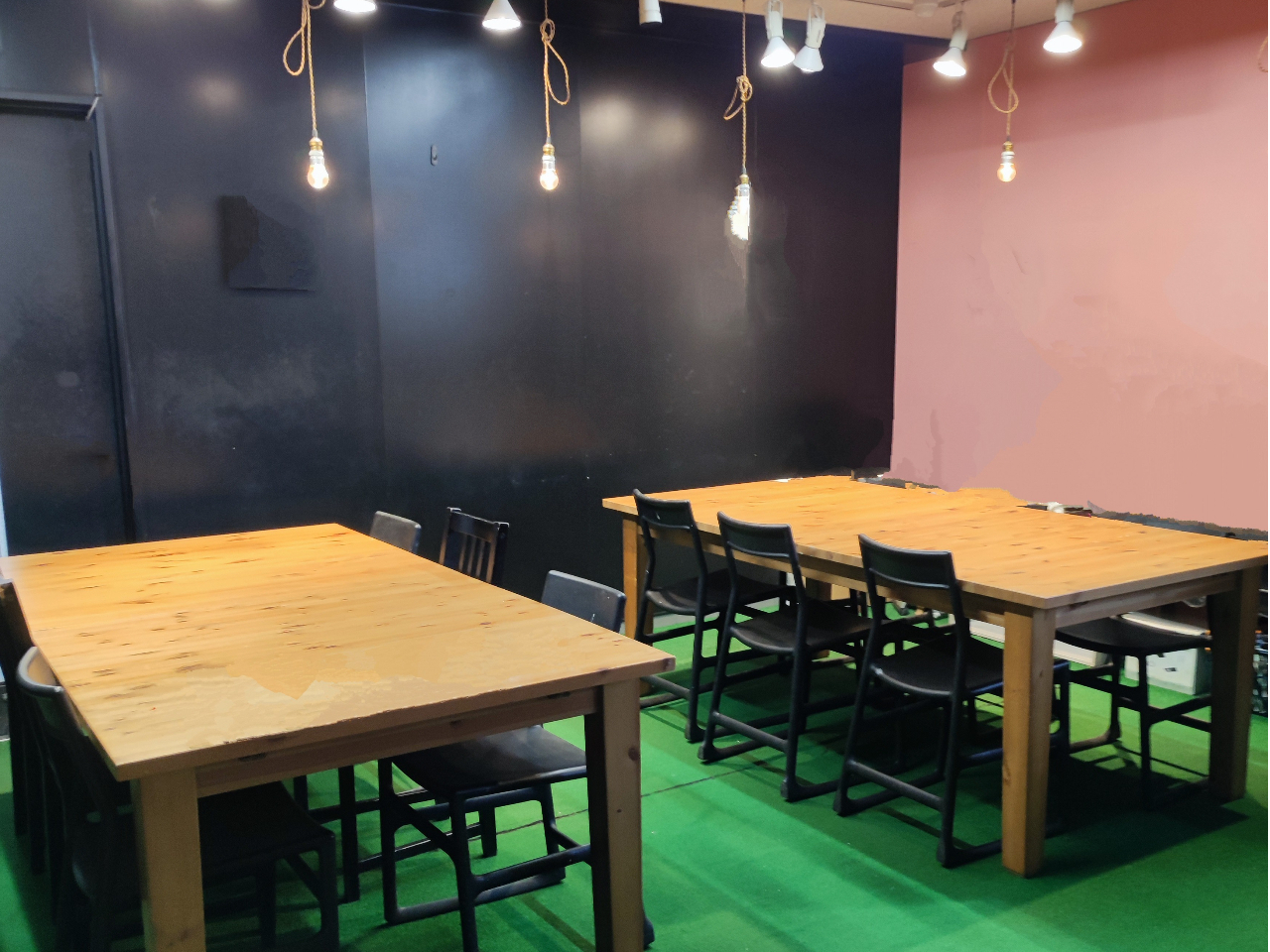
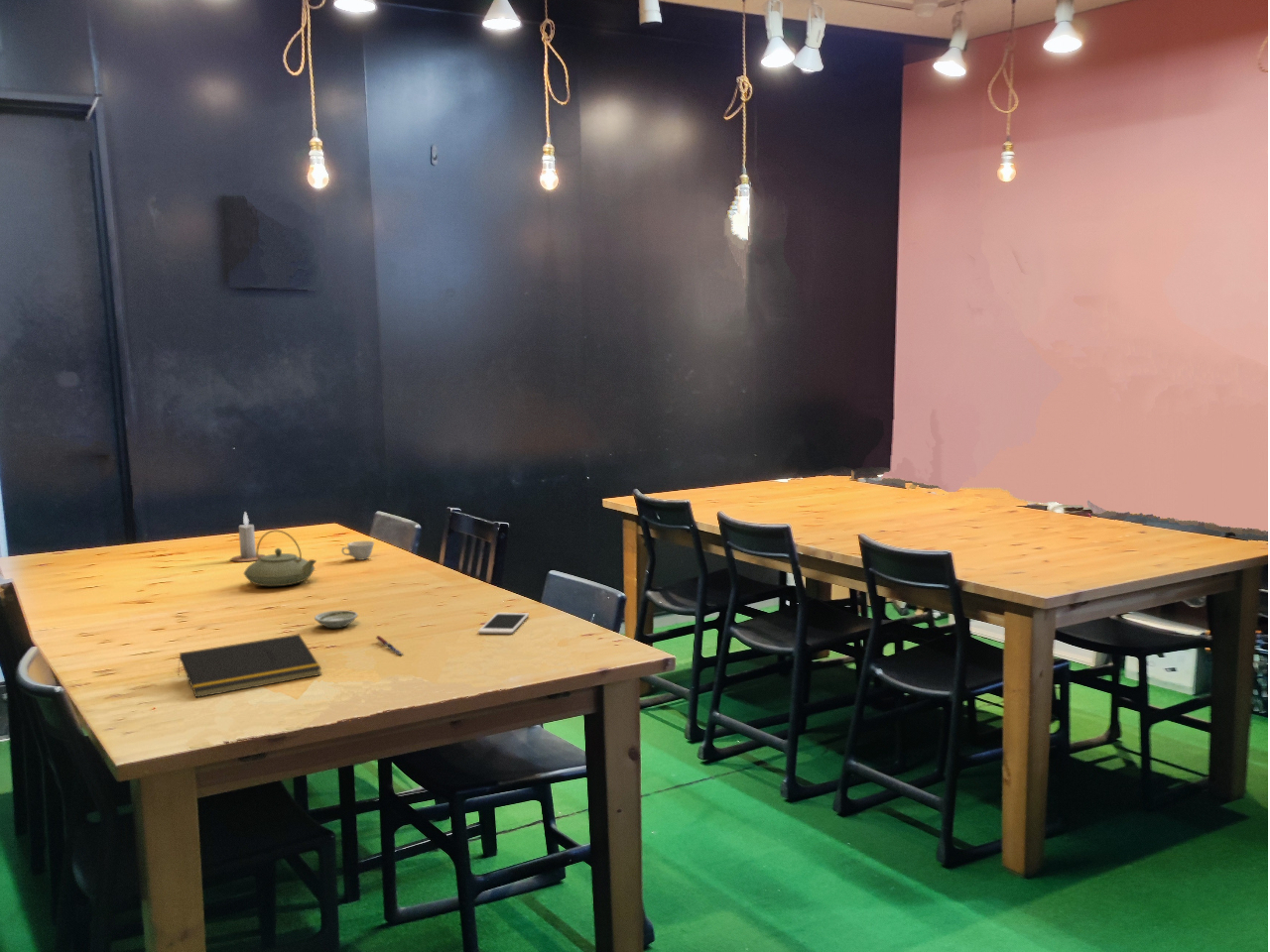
+ cell phone (504, 623)
+ teacup (358, 550)
+ notepad (250, 663)
+ candle (246, 535)
+ teapot (282, 556)
+ pen (389, 645)
+ saucer (336, 620)
